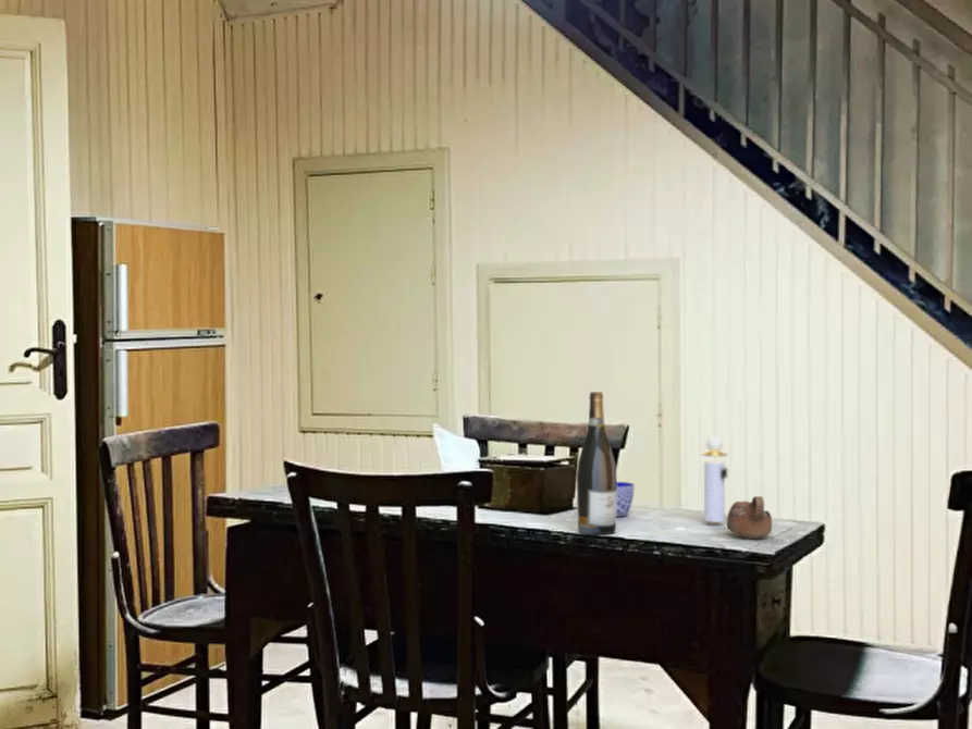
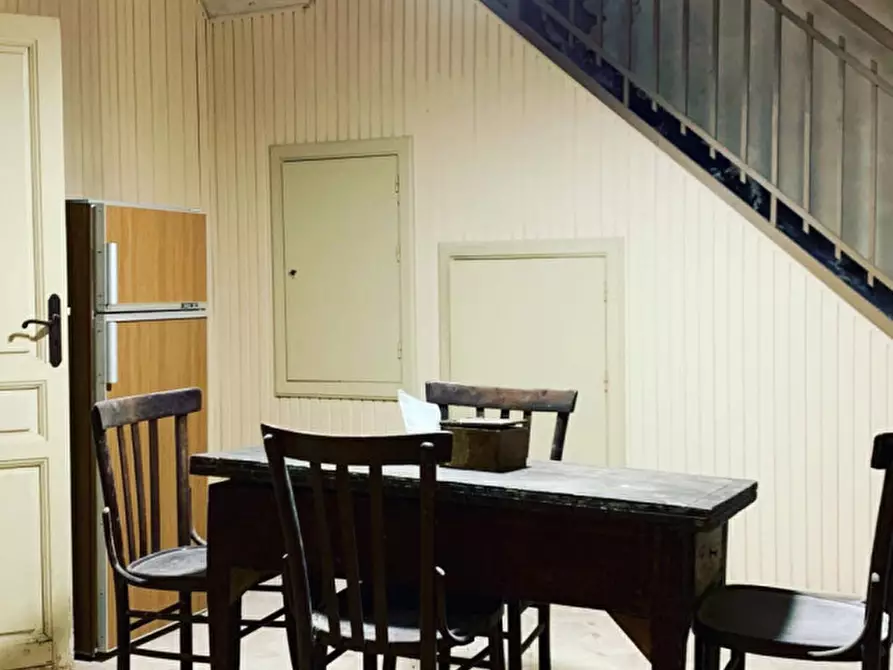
- cup (617, 499)
- perfume bottle (714, 479)
- wine bottle (596, 461)
- cup (748, 515)
